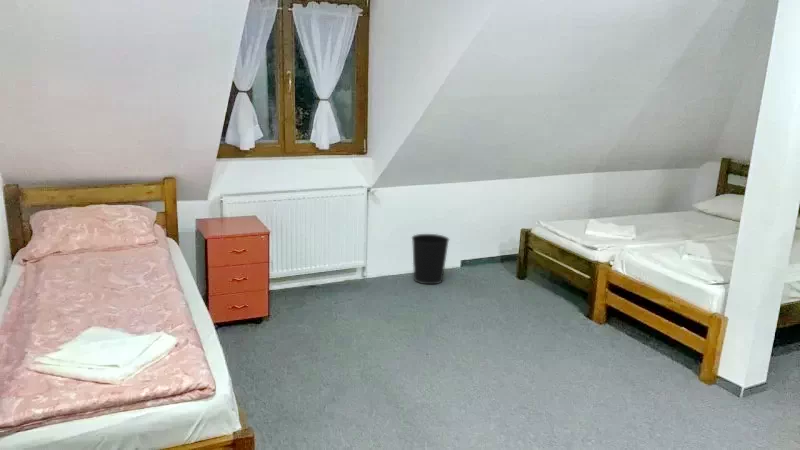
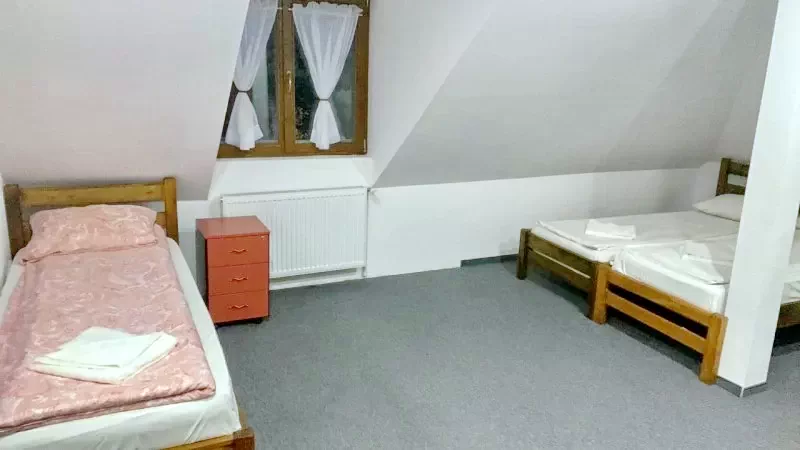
- wastebasket (429, 259)
